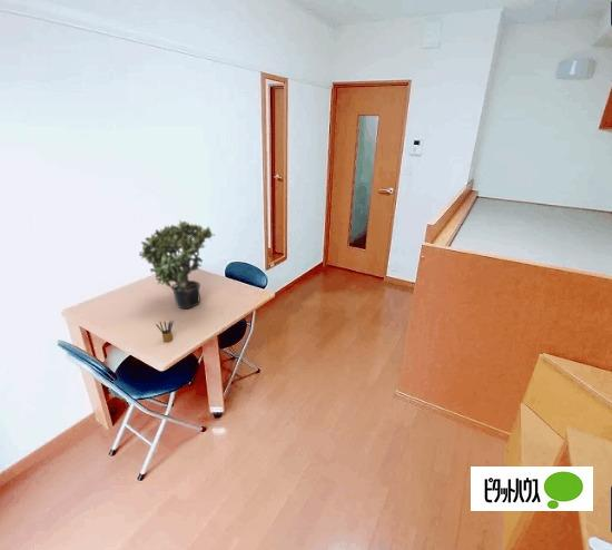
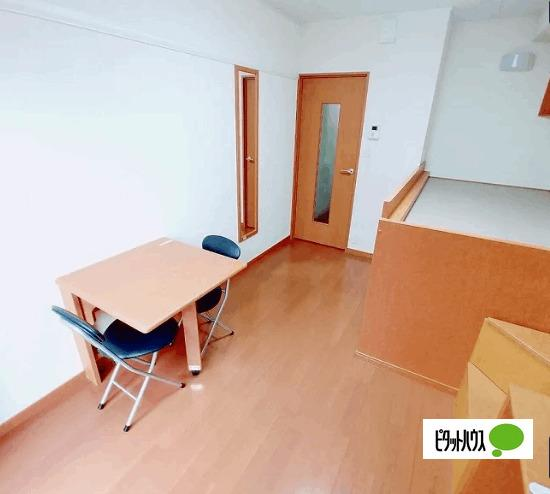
- pencil box (166, 330)
- potted plant (185, 263)
